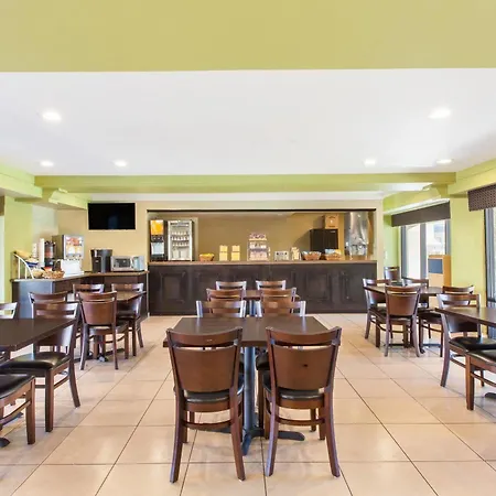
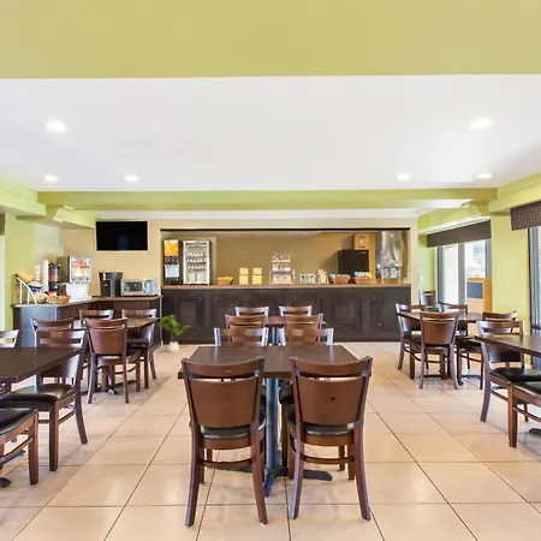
+ house plant (172, 333)
